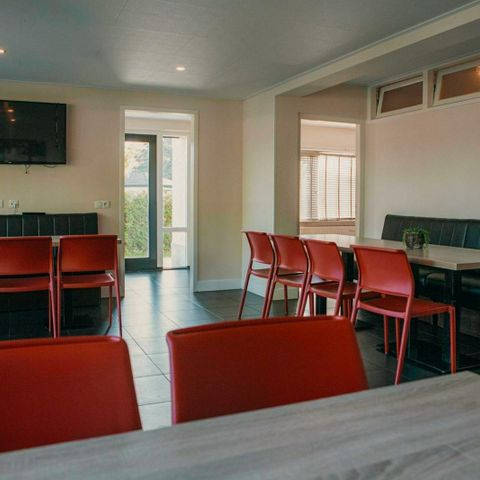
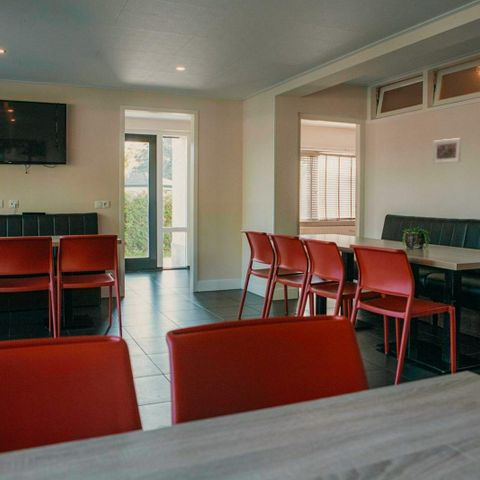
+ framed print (446, 151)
